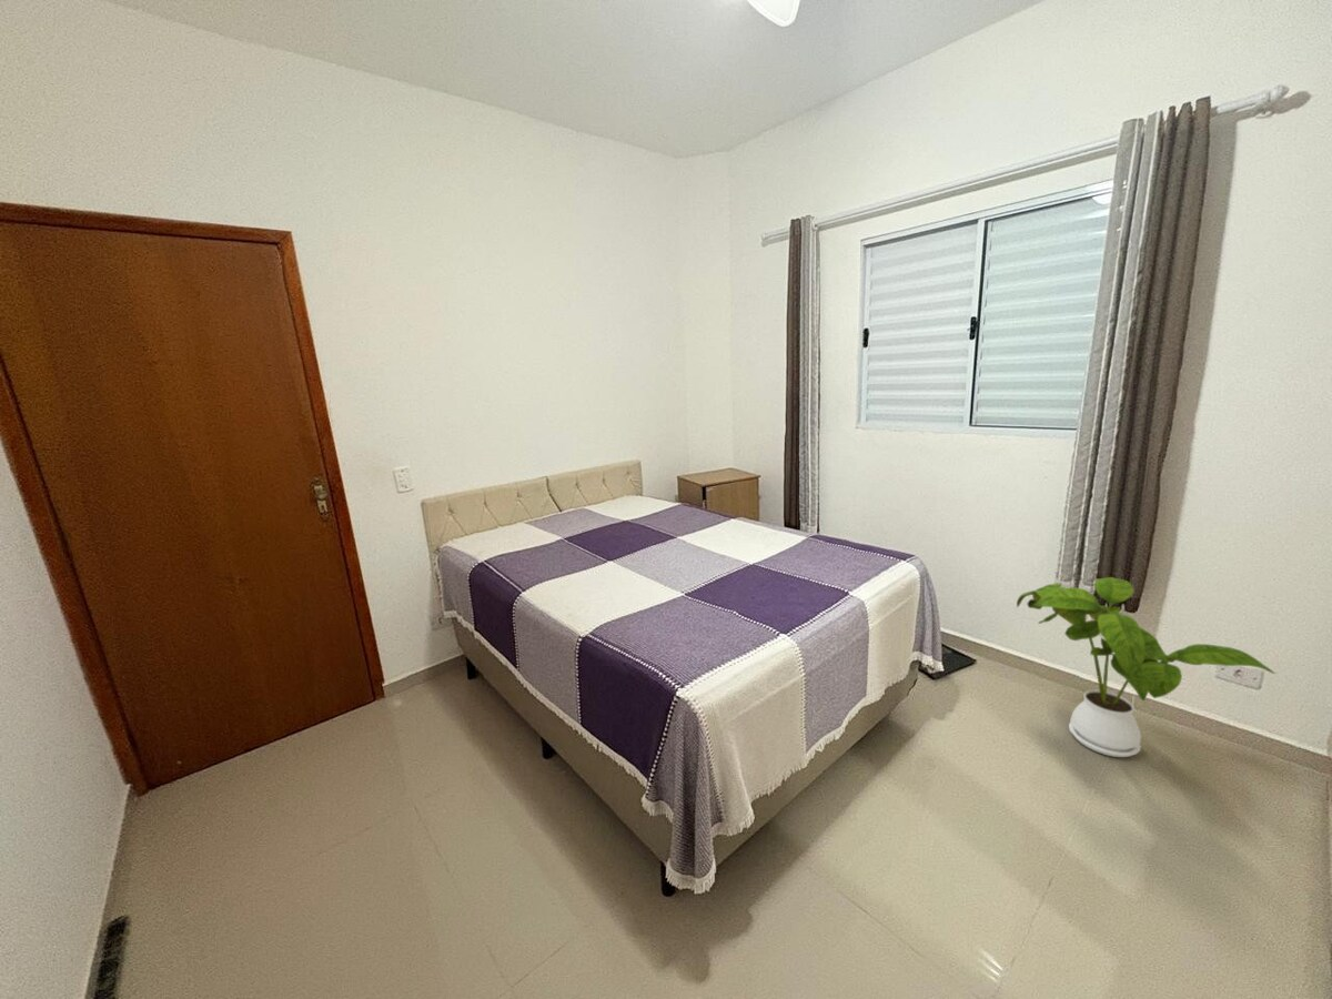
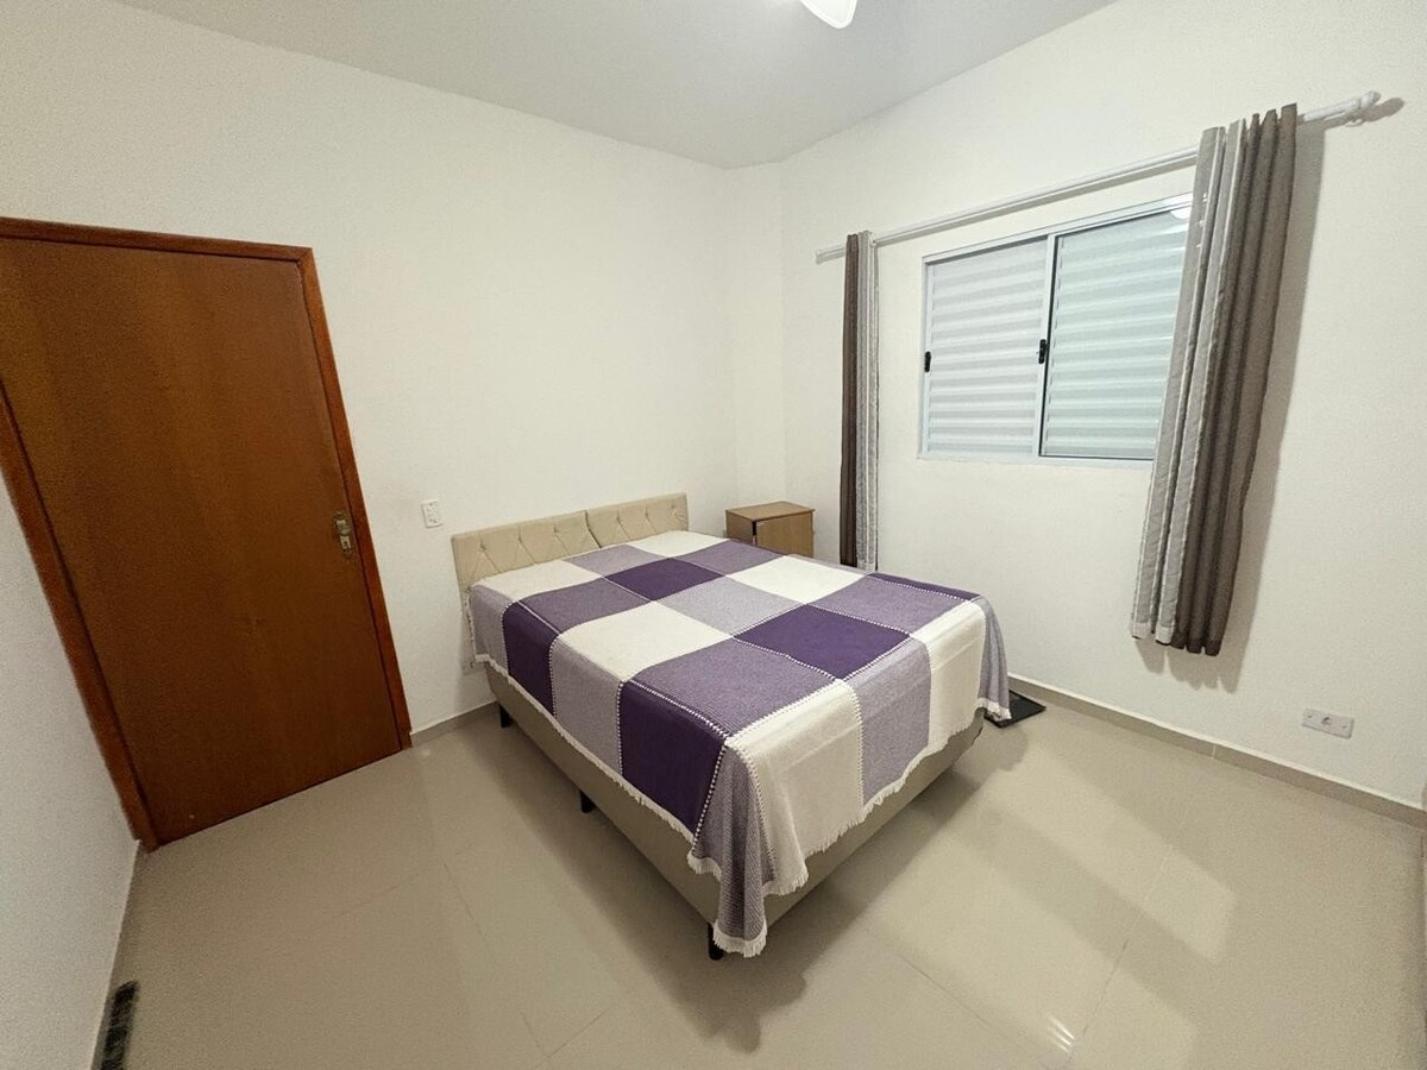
- house plant (1117, 672)
